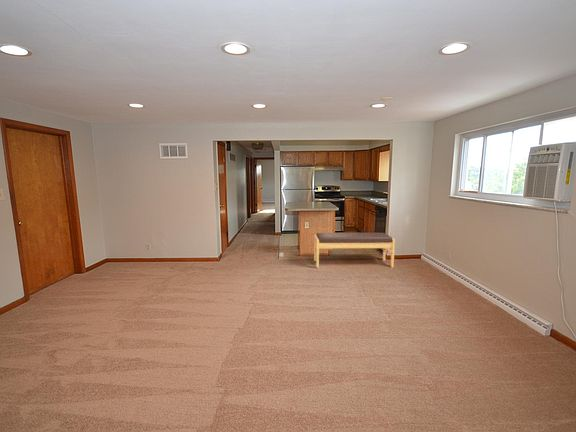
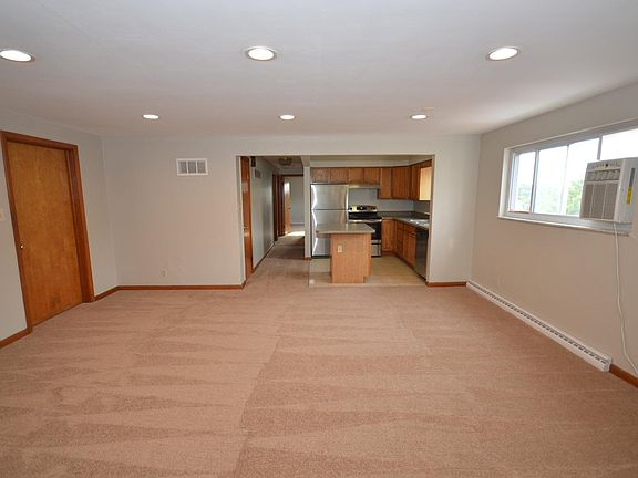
- bench (352, 247)
